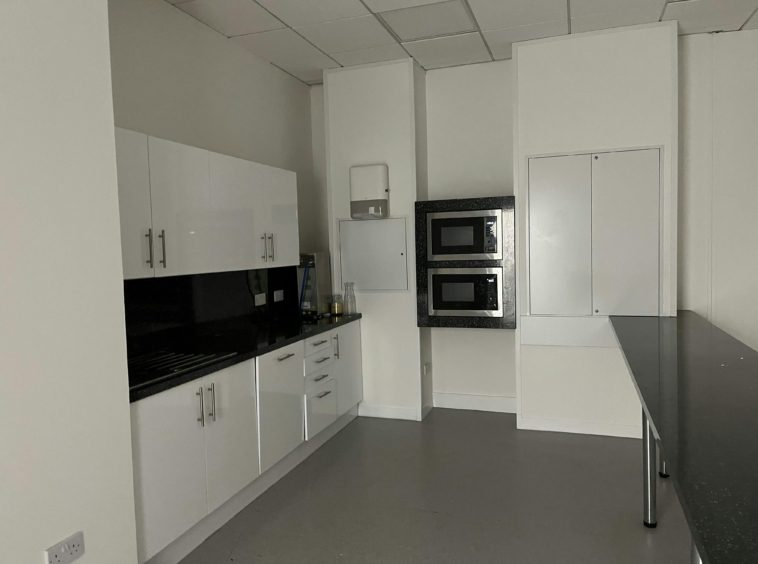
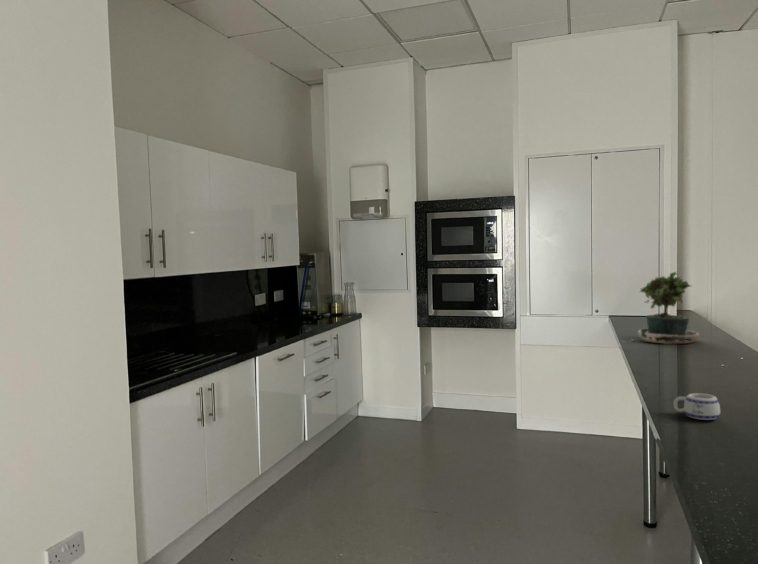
+ potted plant (663, 305)
+ mug (696, 405)
